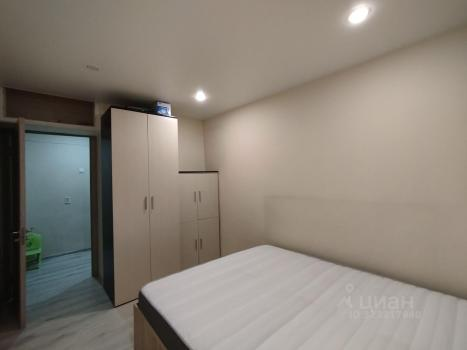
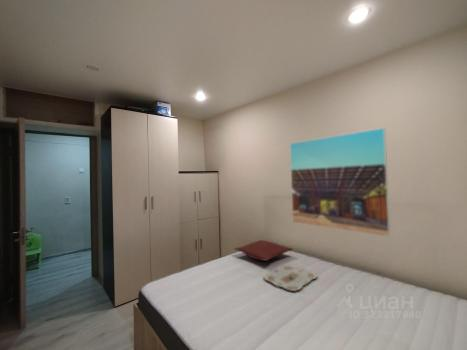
+ pillow (263, 249)
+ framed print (331, 182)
+ serving tray (290, 276)
